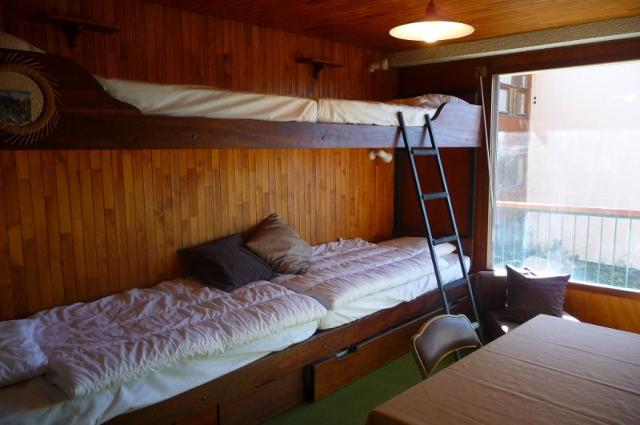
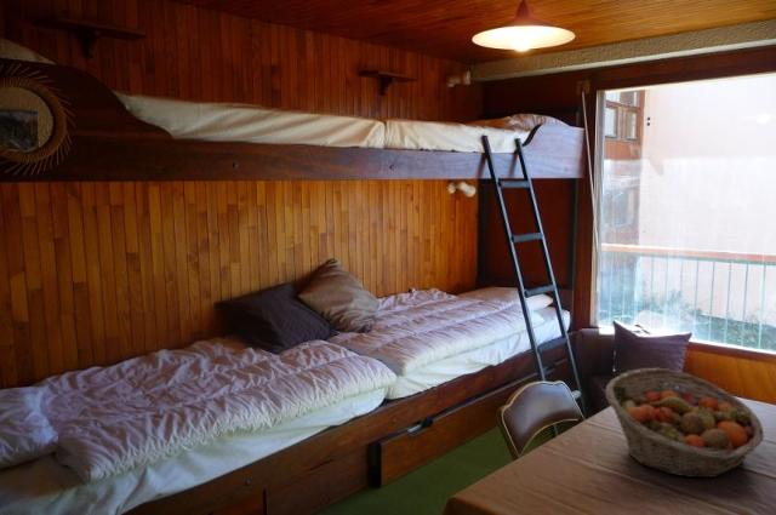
+ fruit basket (680, 419)
